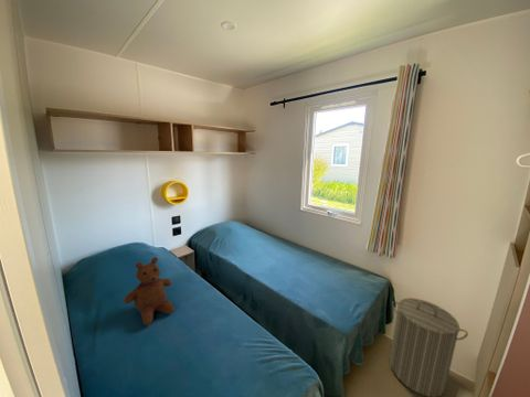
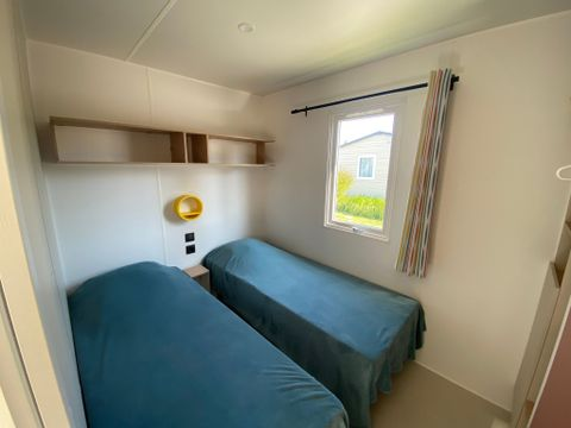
- teddy bear (151, 287)
- laundry hamper (422, 339)
